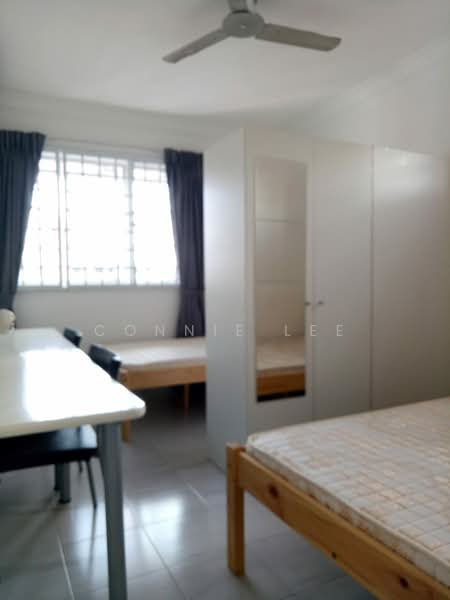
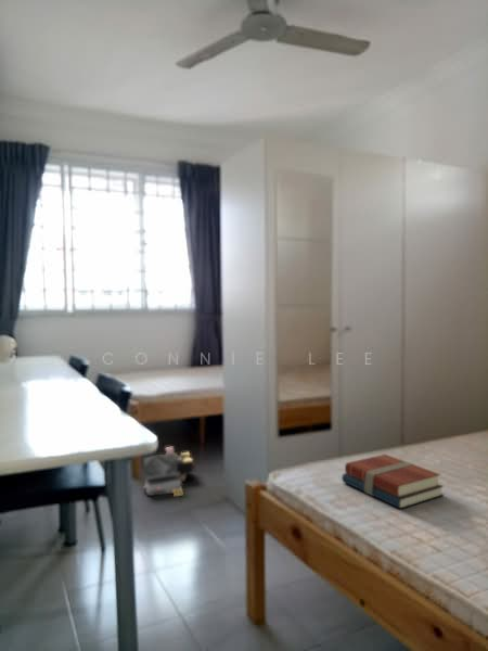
+ books (390, 477)
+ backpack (169, 465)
